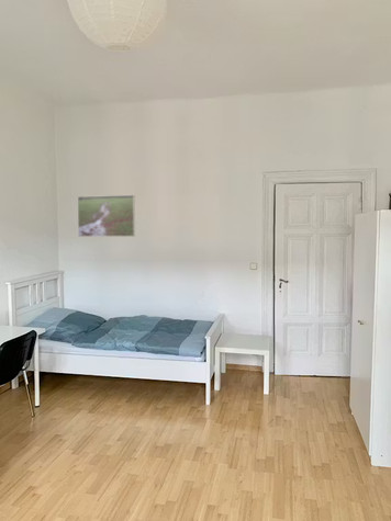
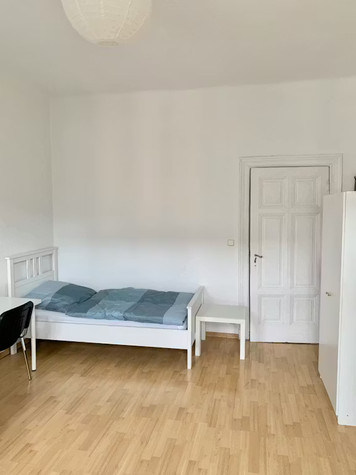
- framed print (105, 216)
